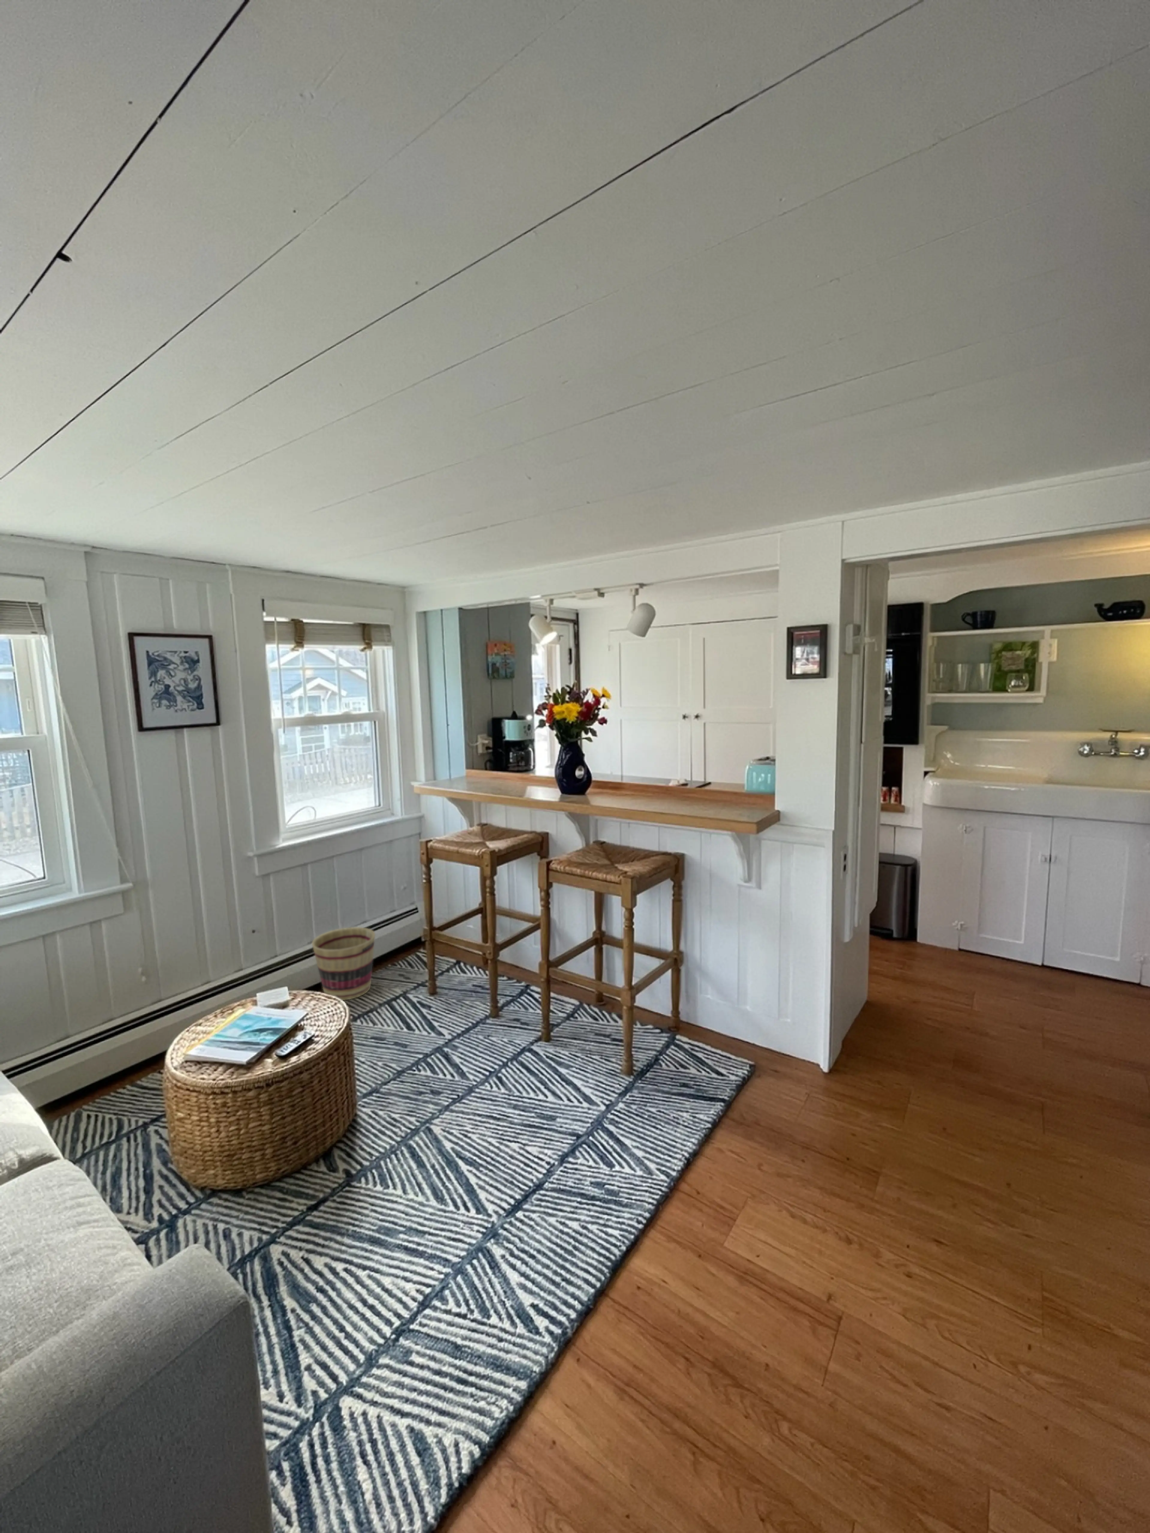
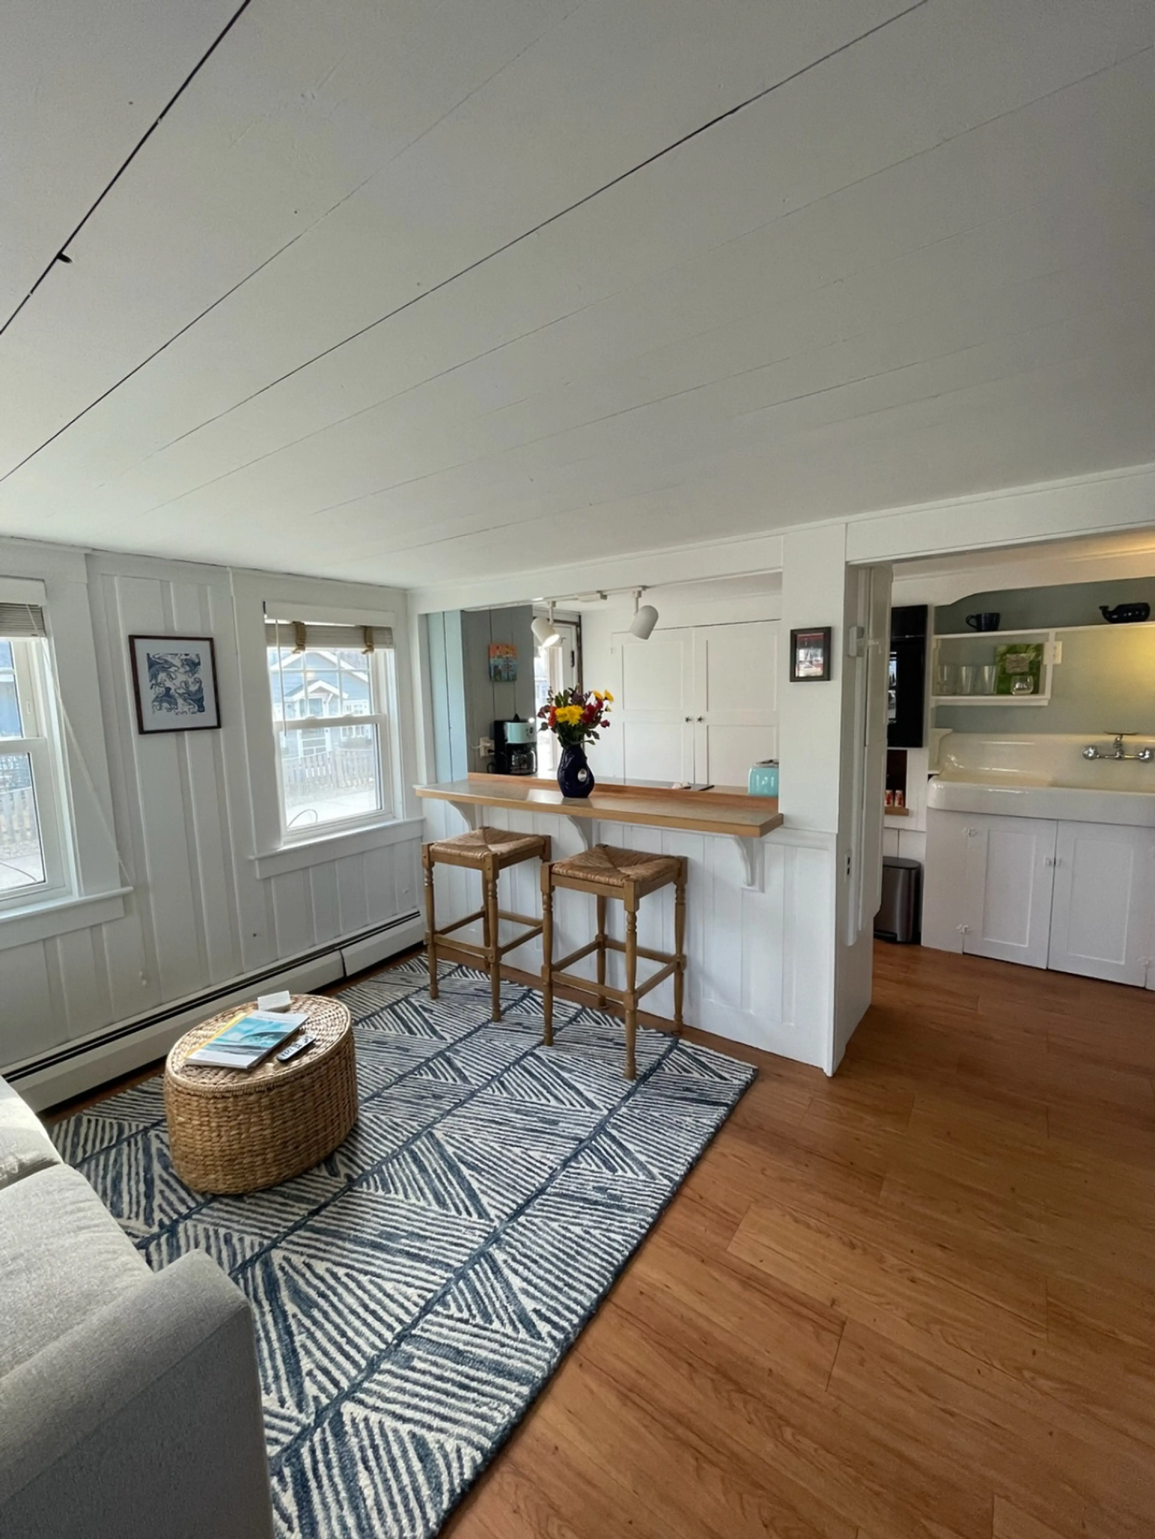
- basket (345, 964)
